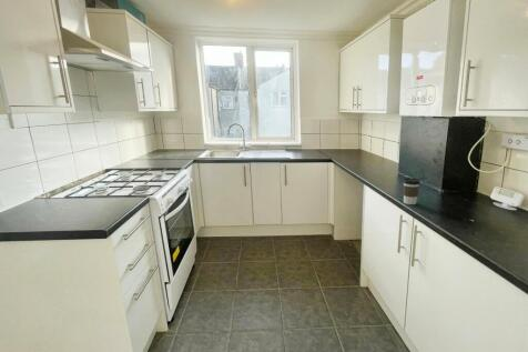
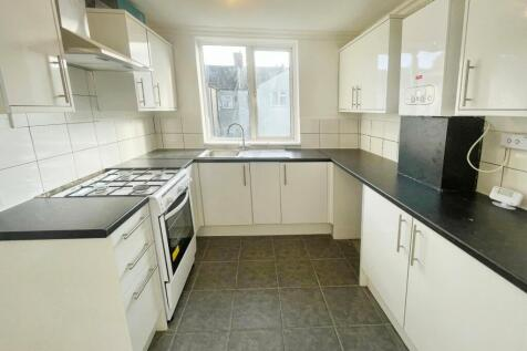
- coffee cup (410, 191)
